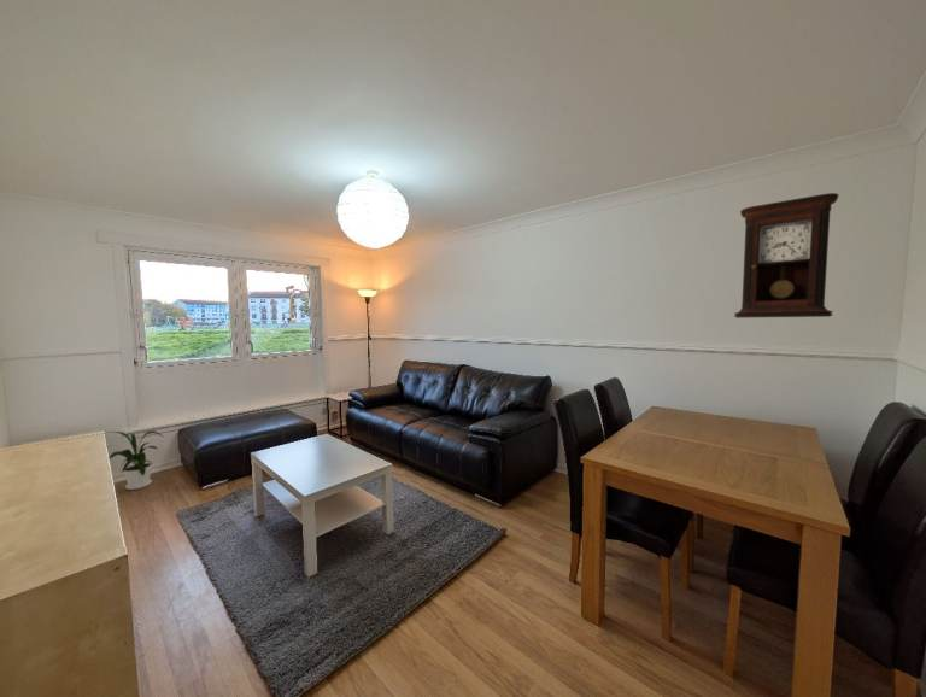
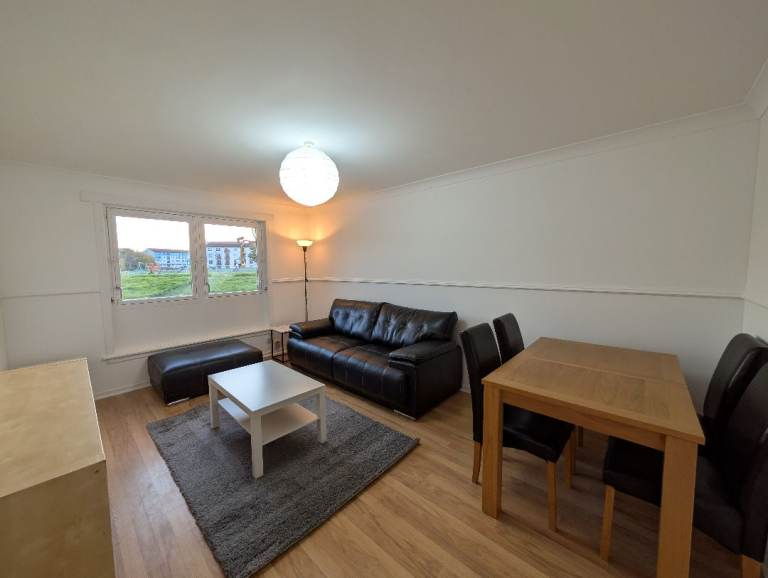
- pendulum clock (783, 260)
- house plant (134, 457)
